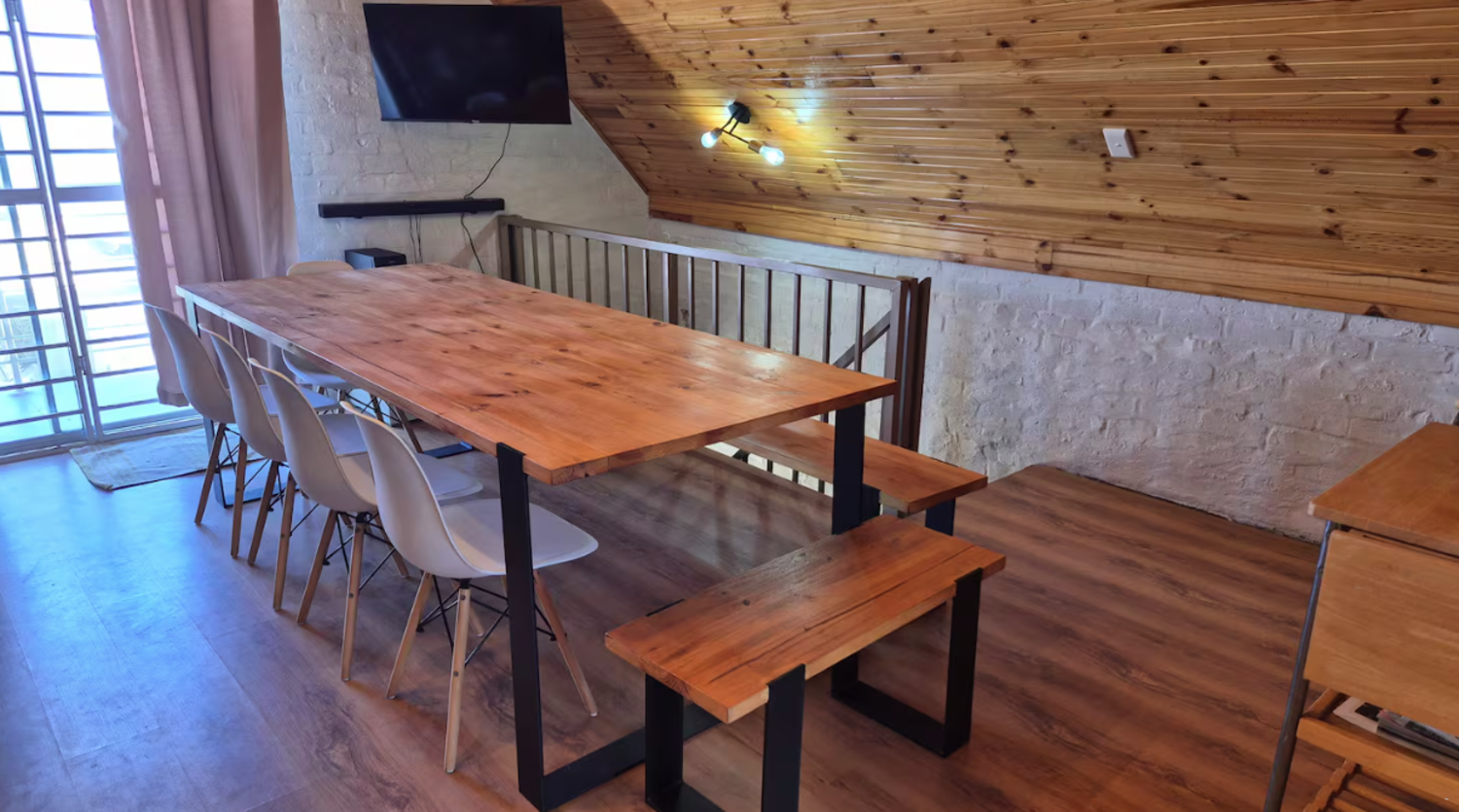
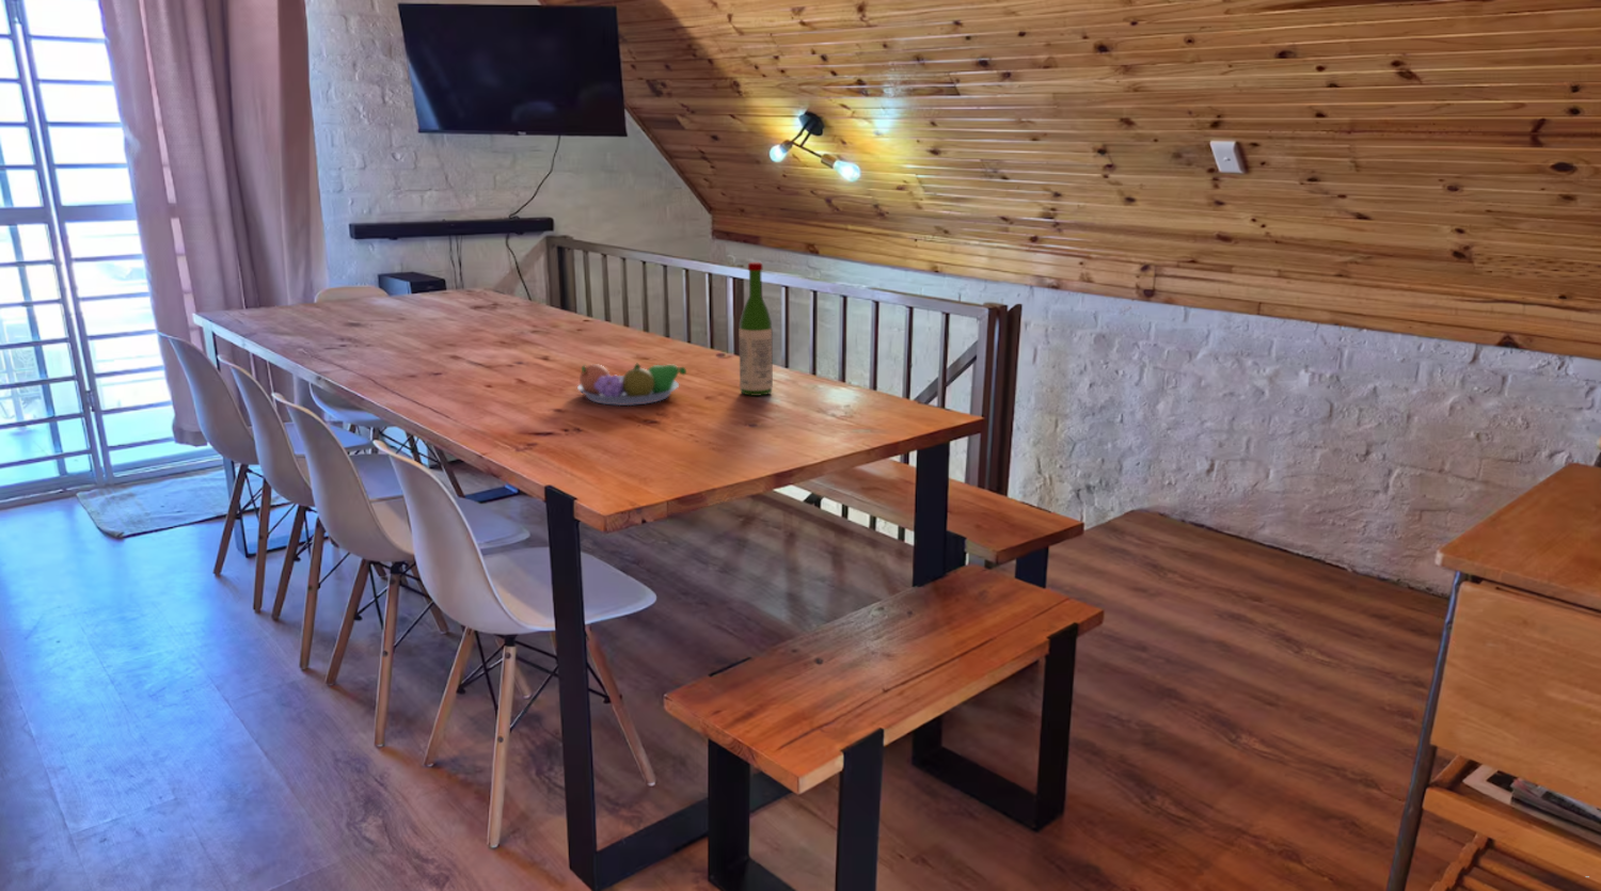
+ wine bottle (756, 329)
+ fruit bowl (631, 376)
